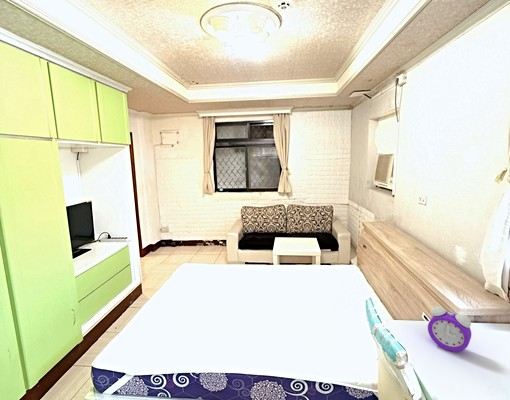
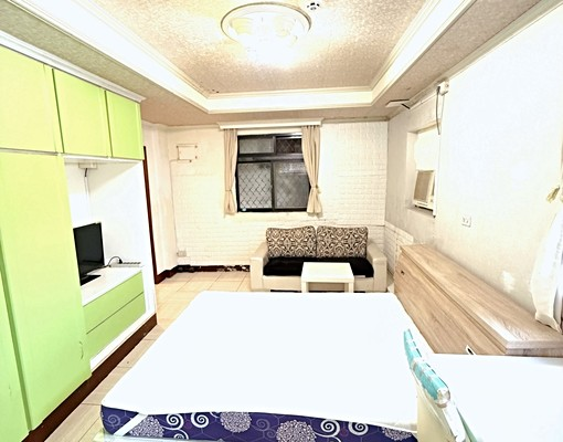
- alarm clock (449, 328)
